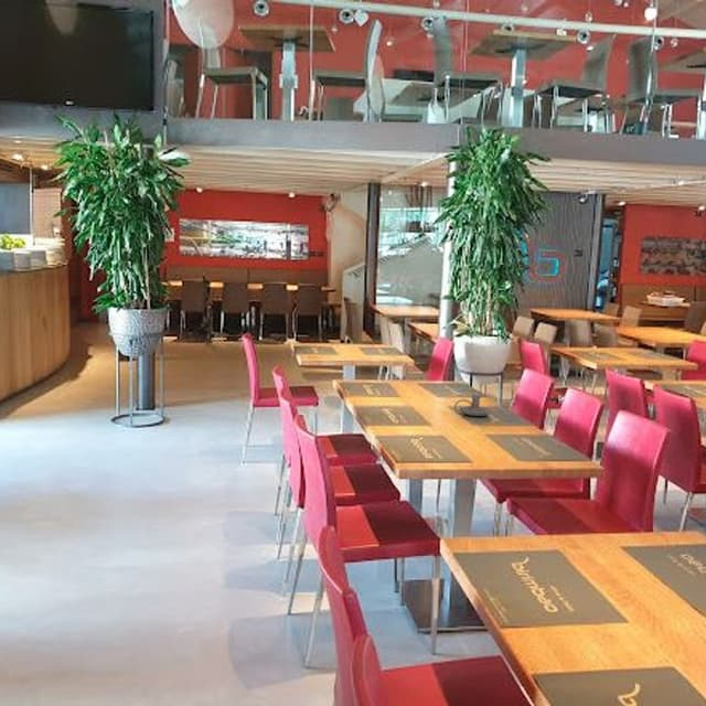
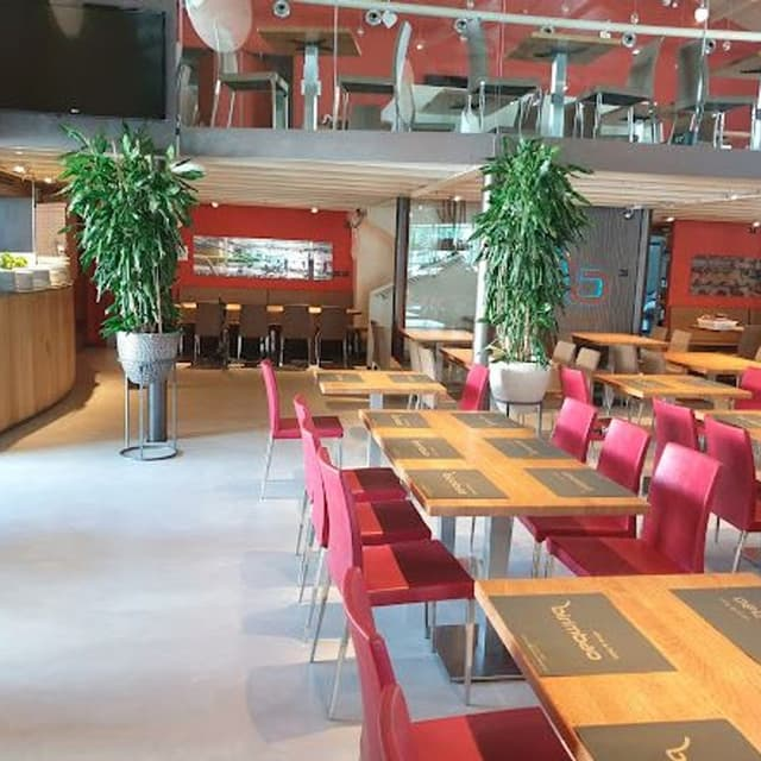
- candle holder (472, 405)
